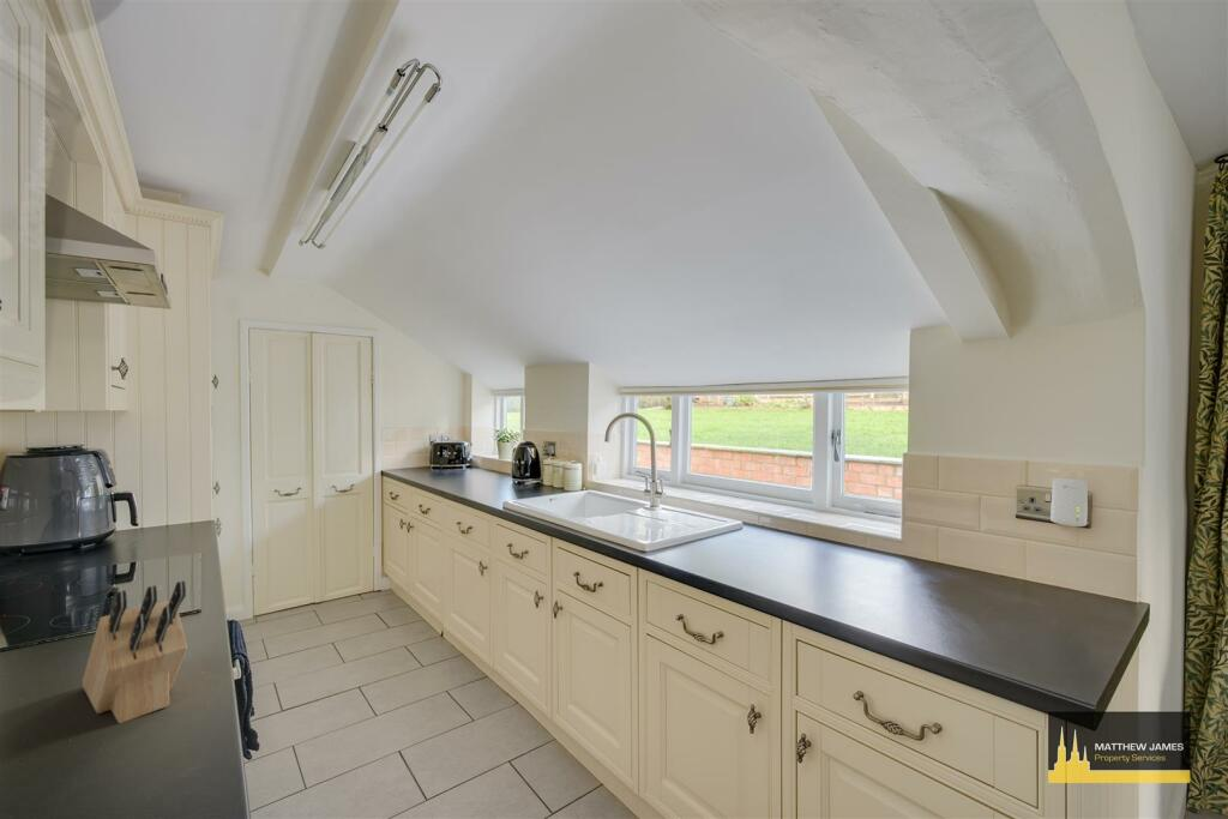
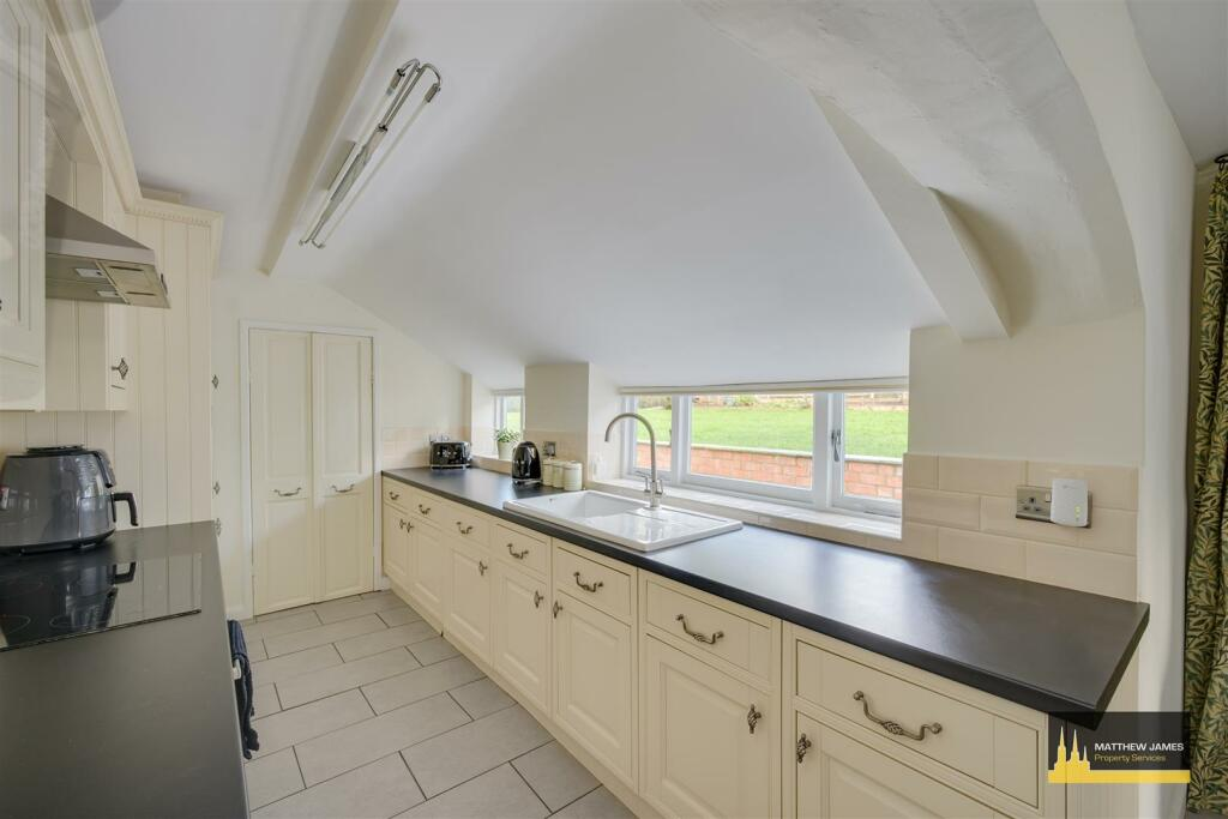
- knife block (134, 636)
